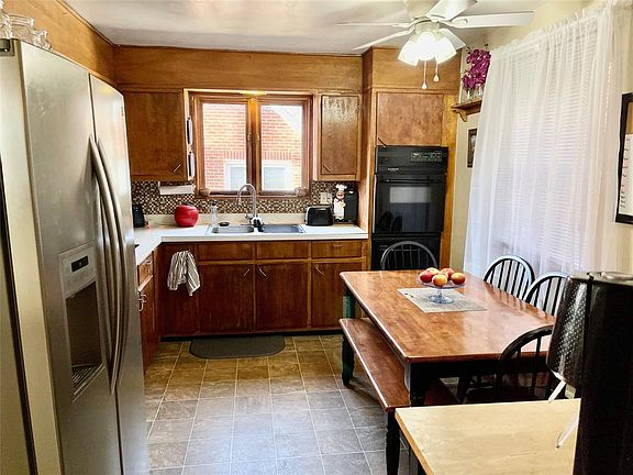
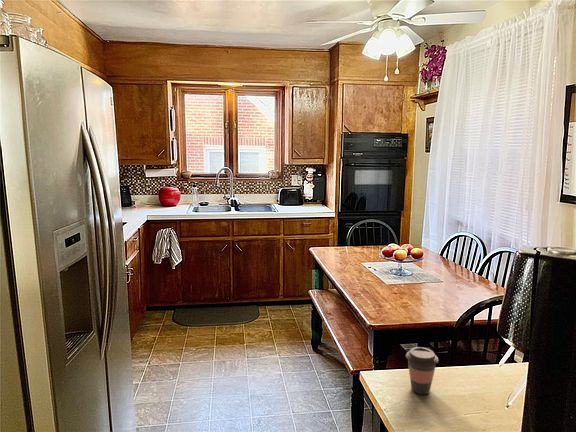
+ coffee cup (421, 371)
